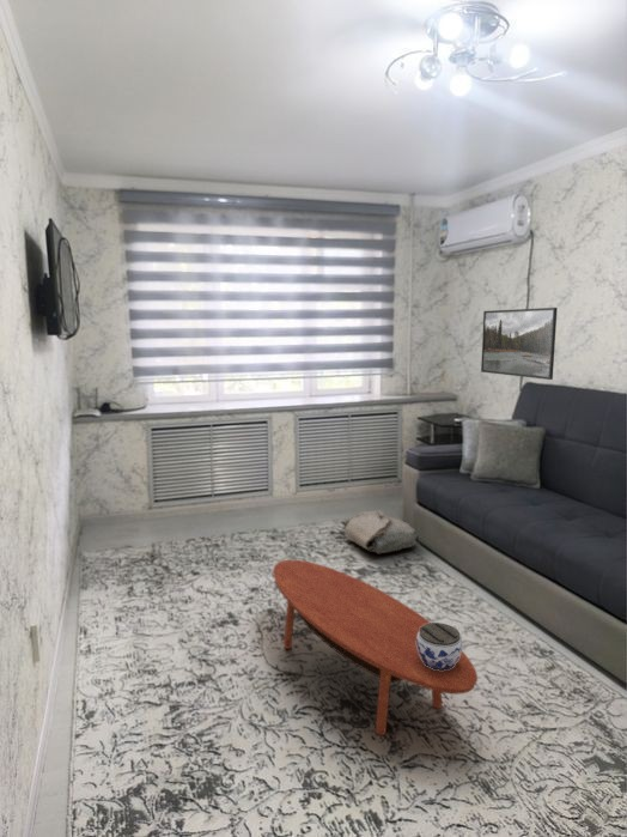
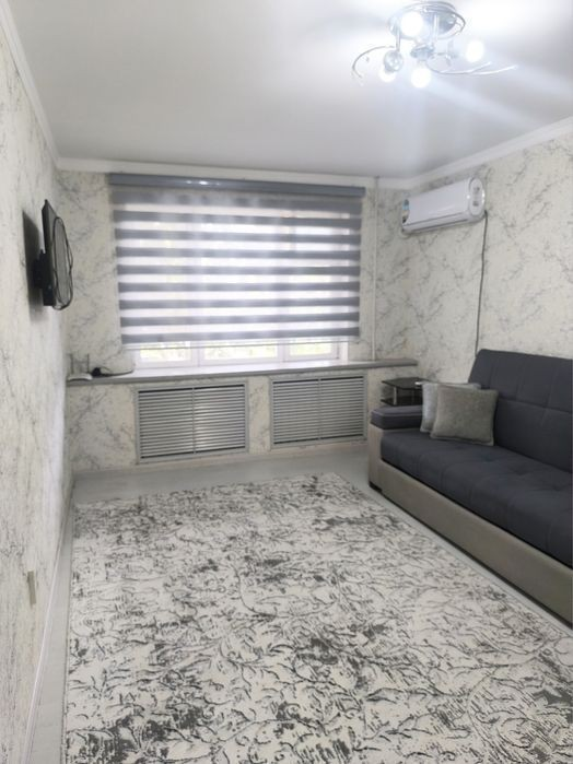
- coffee table (355, 642)
- jar (438, 645)
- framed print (515, 342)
- bag (382, 529)
